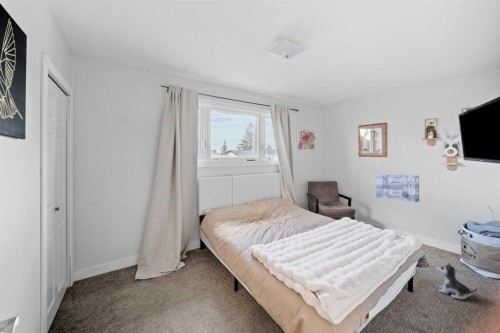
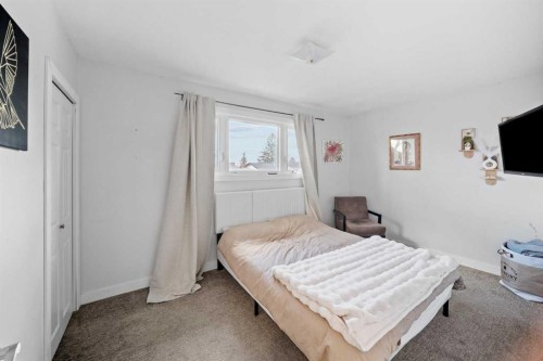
- plush toy (455, 278)
- wall art (396, 187)
